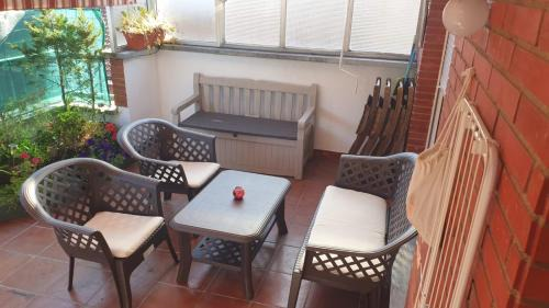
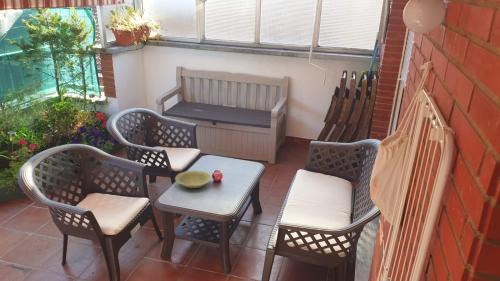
+ bowl (193, 181)
